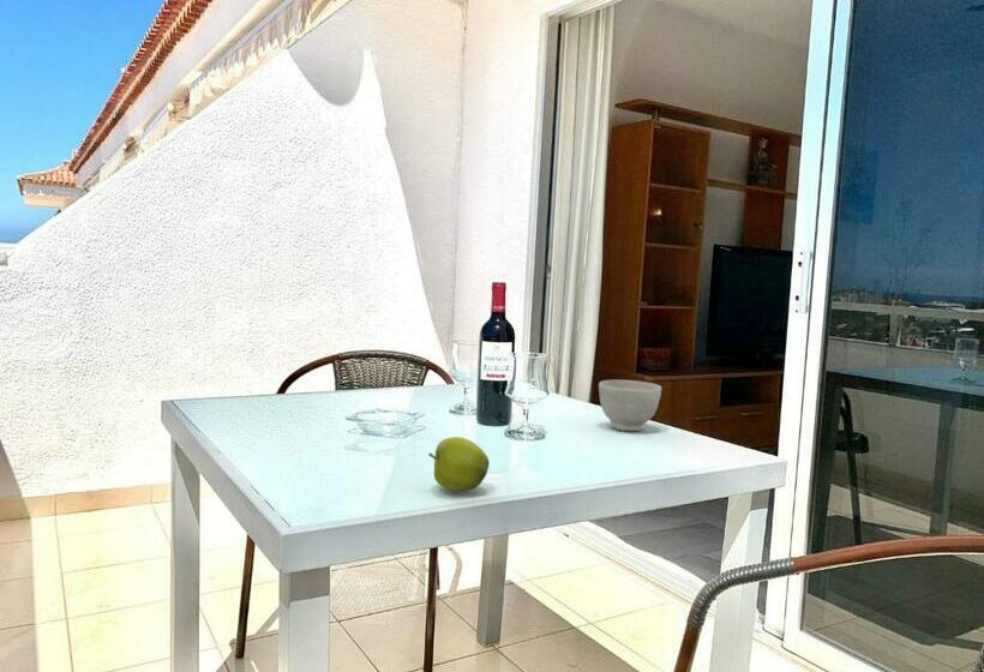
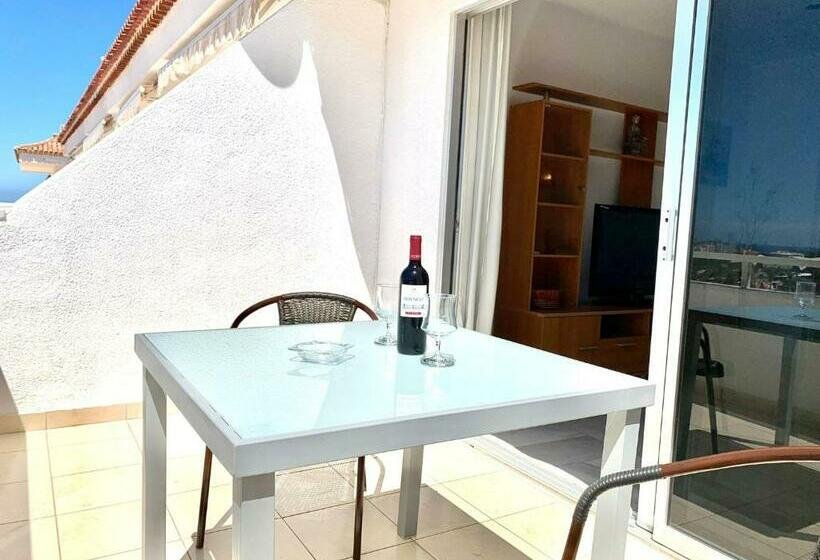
- apple (458, 463)
- bowl (628, 406)
